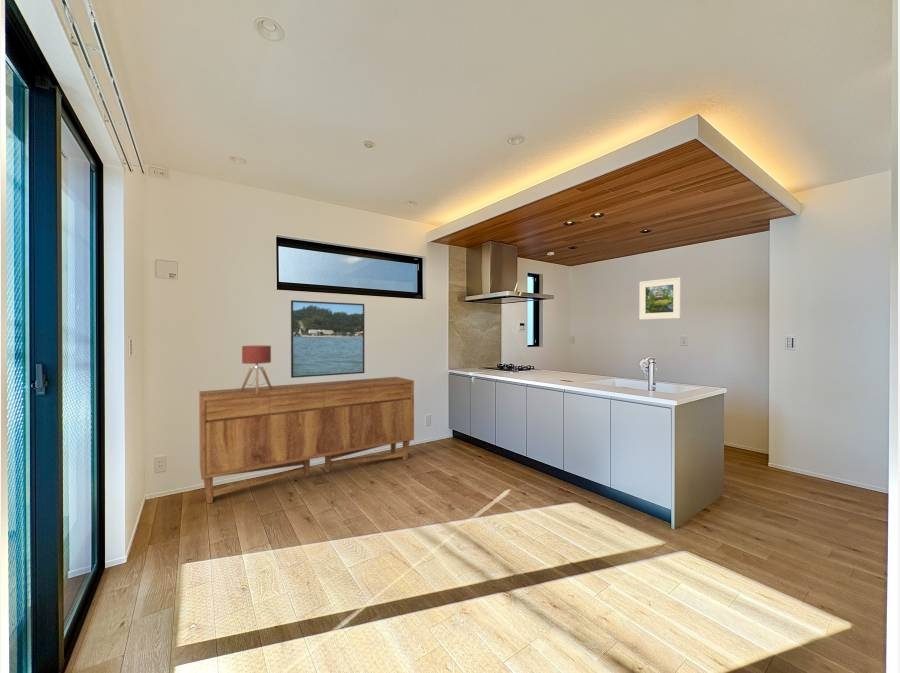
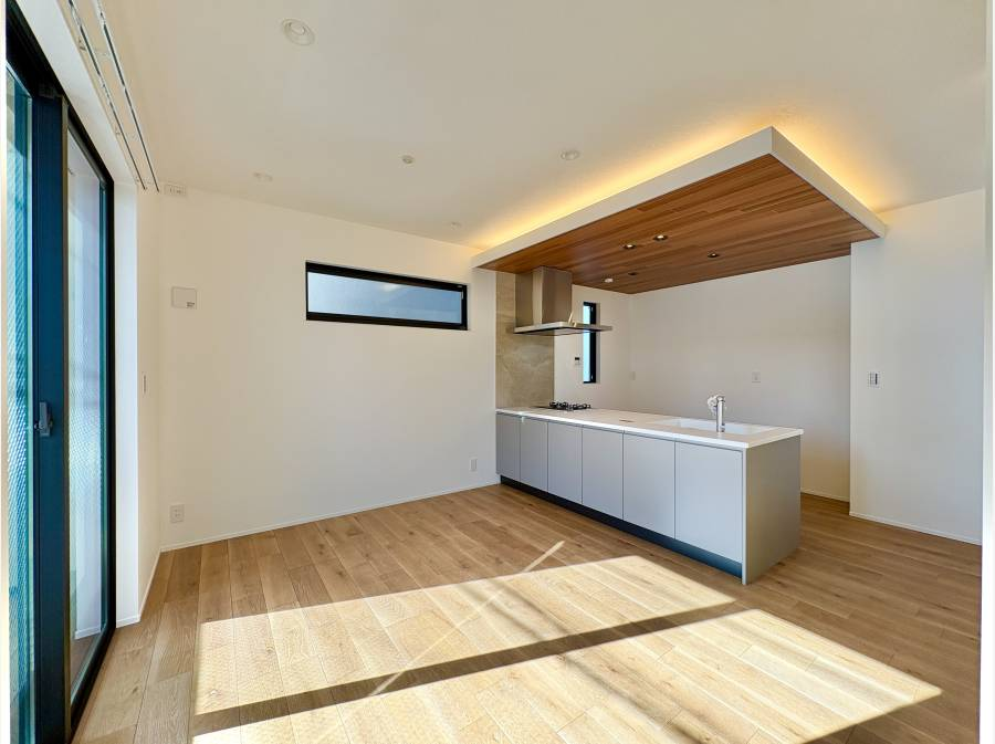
- table lamp (243, 363)
- sideboard (318, 429)
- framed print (329, 338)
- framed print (659, 299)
